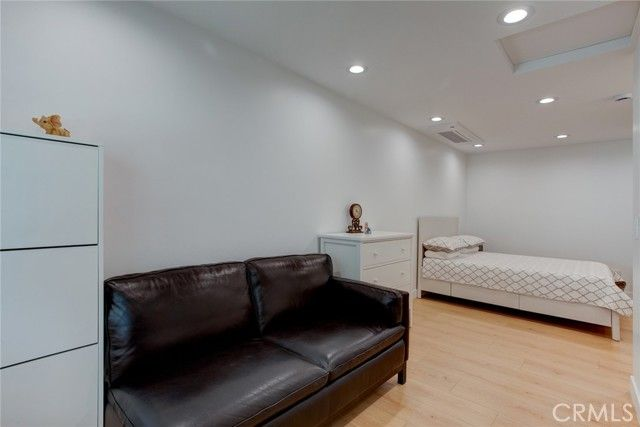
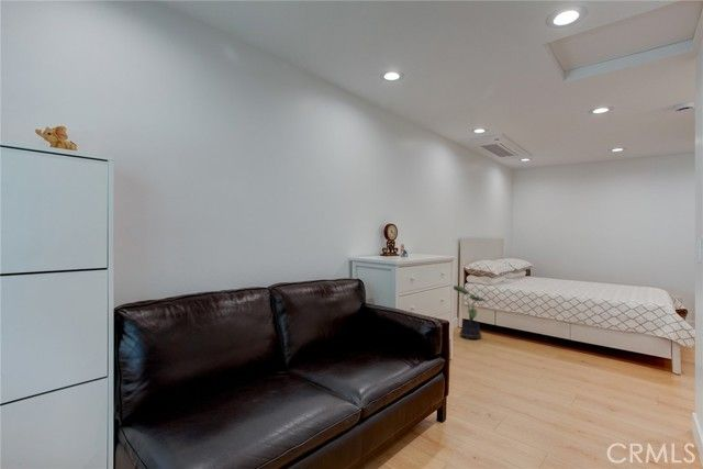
+ potted plant (470, 311)
